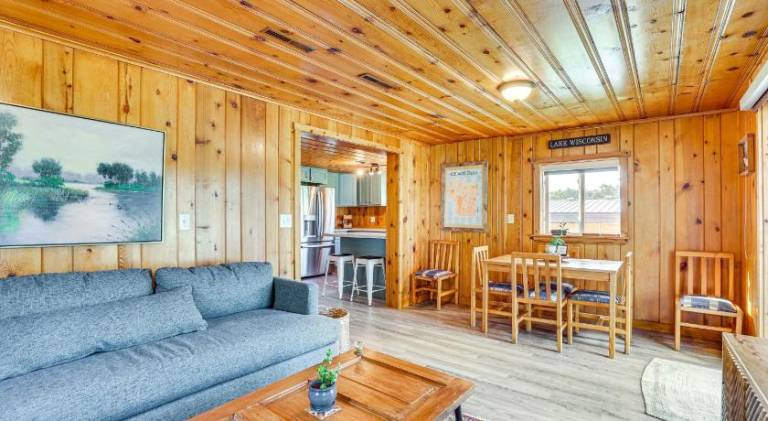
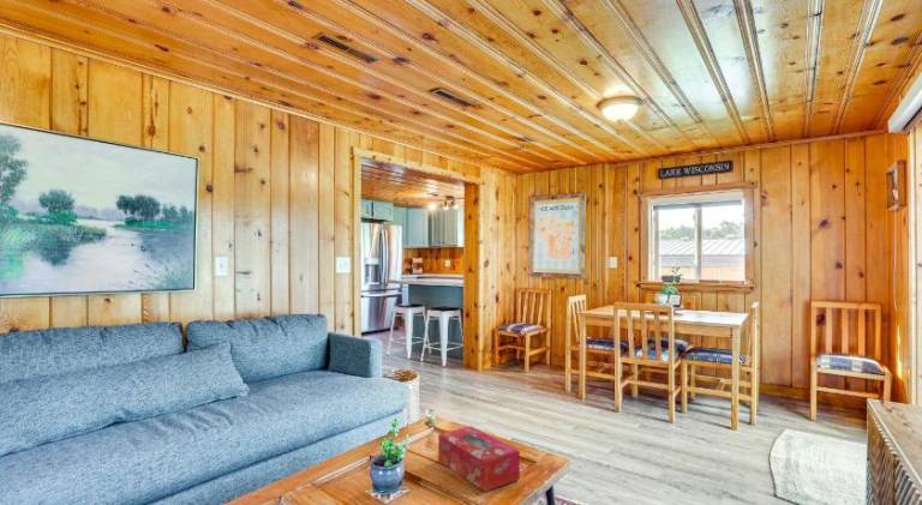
+ tissue box (477, 455)
